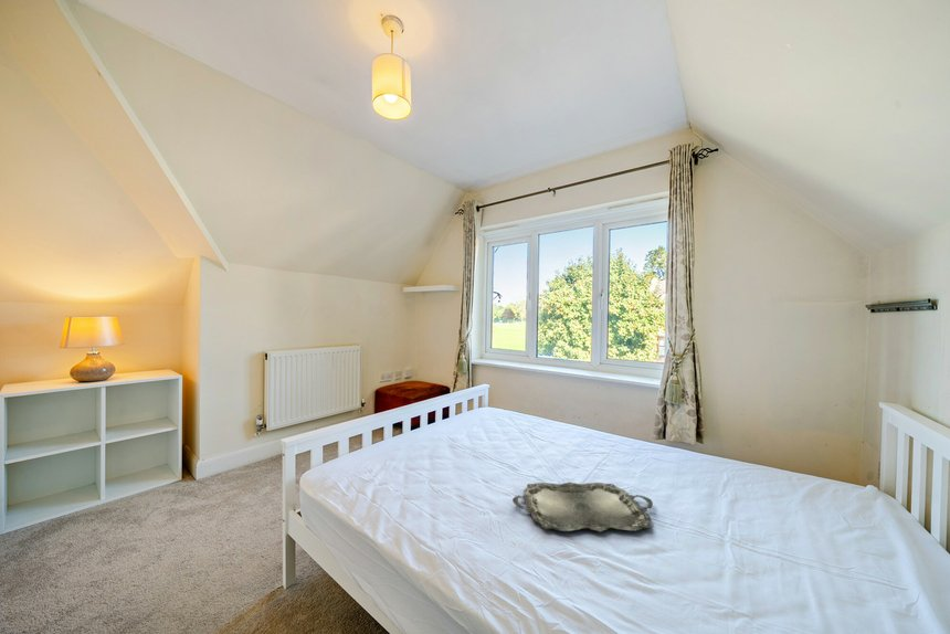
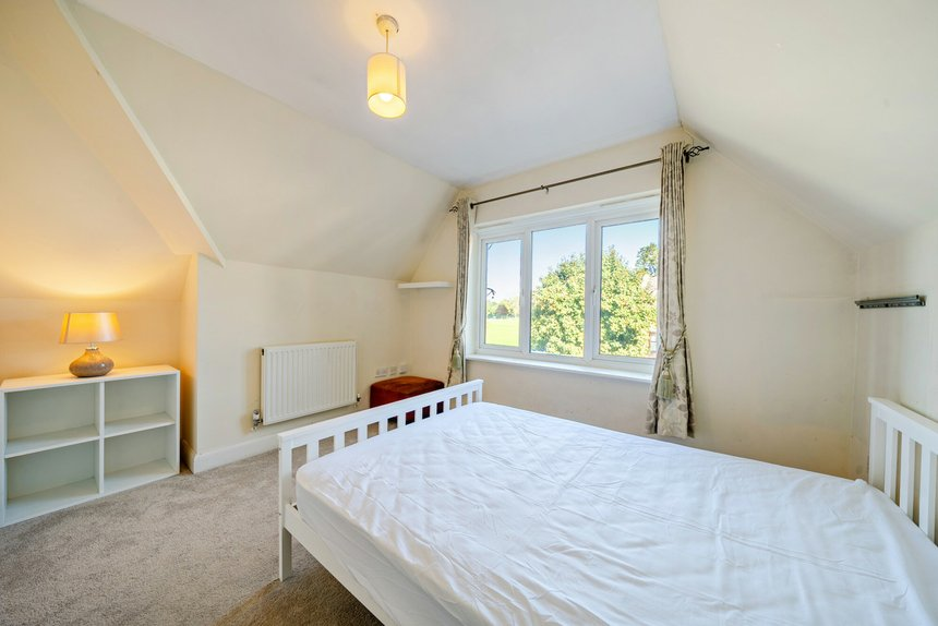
- serving tray (582, 504)
